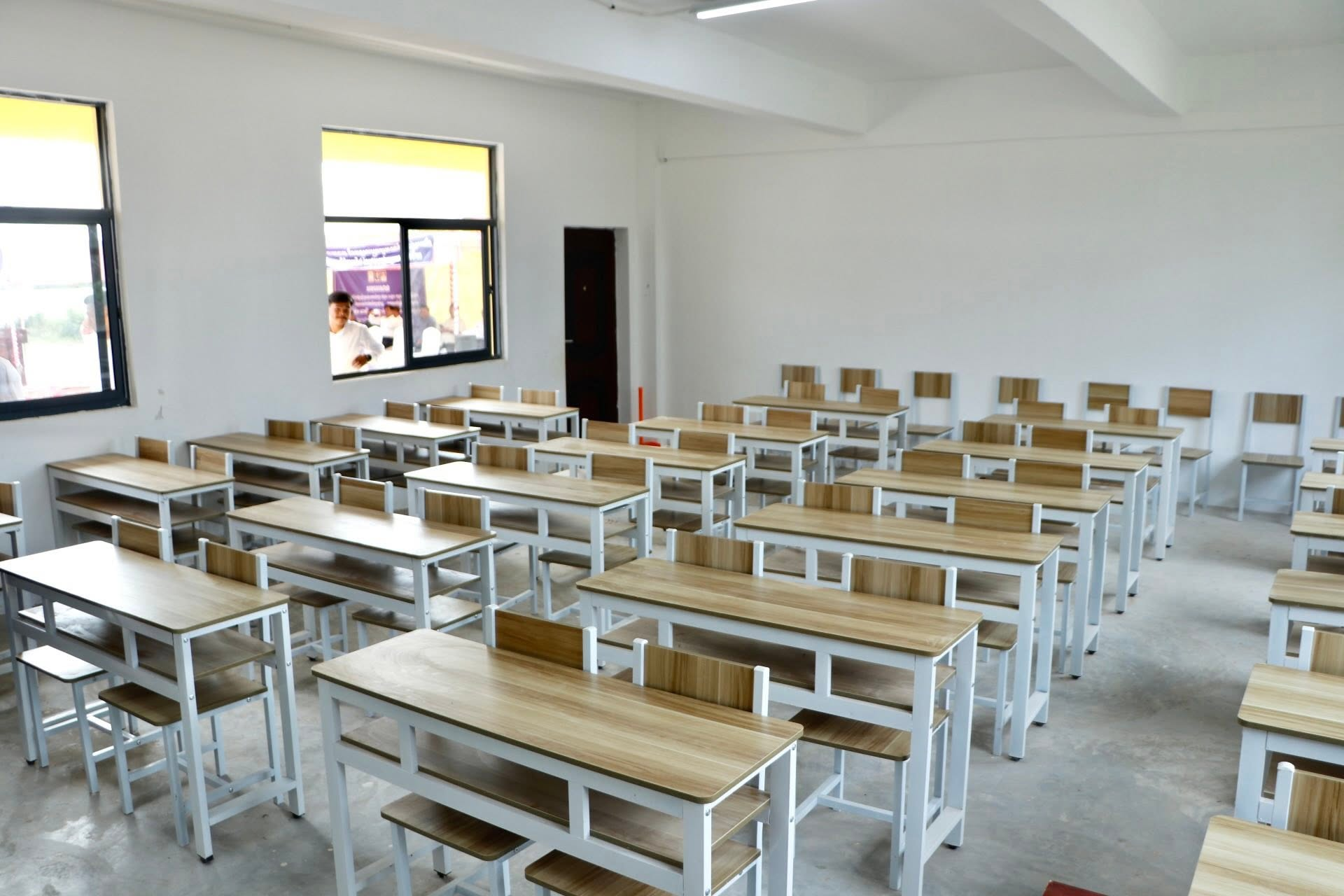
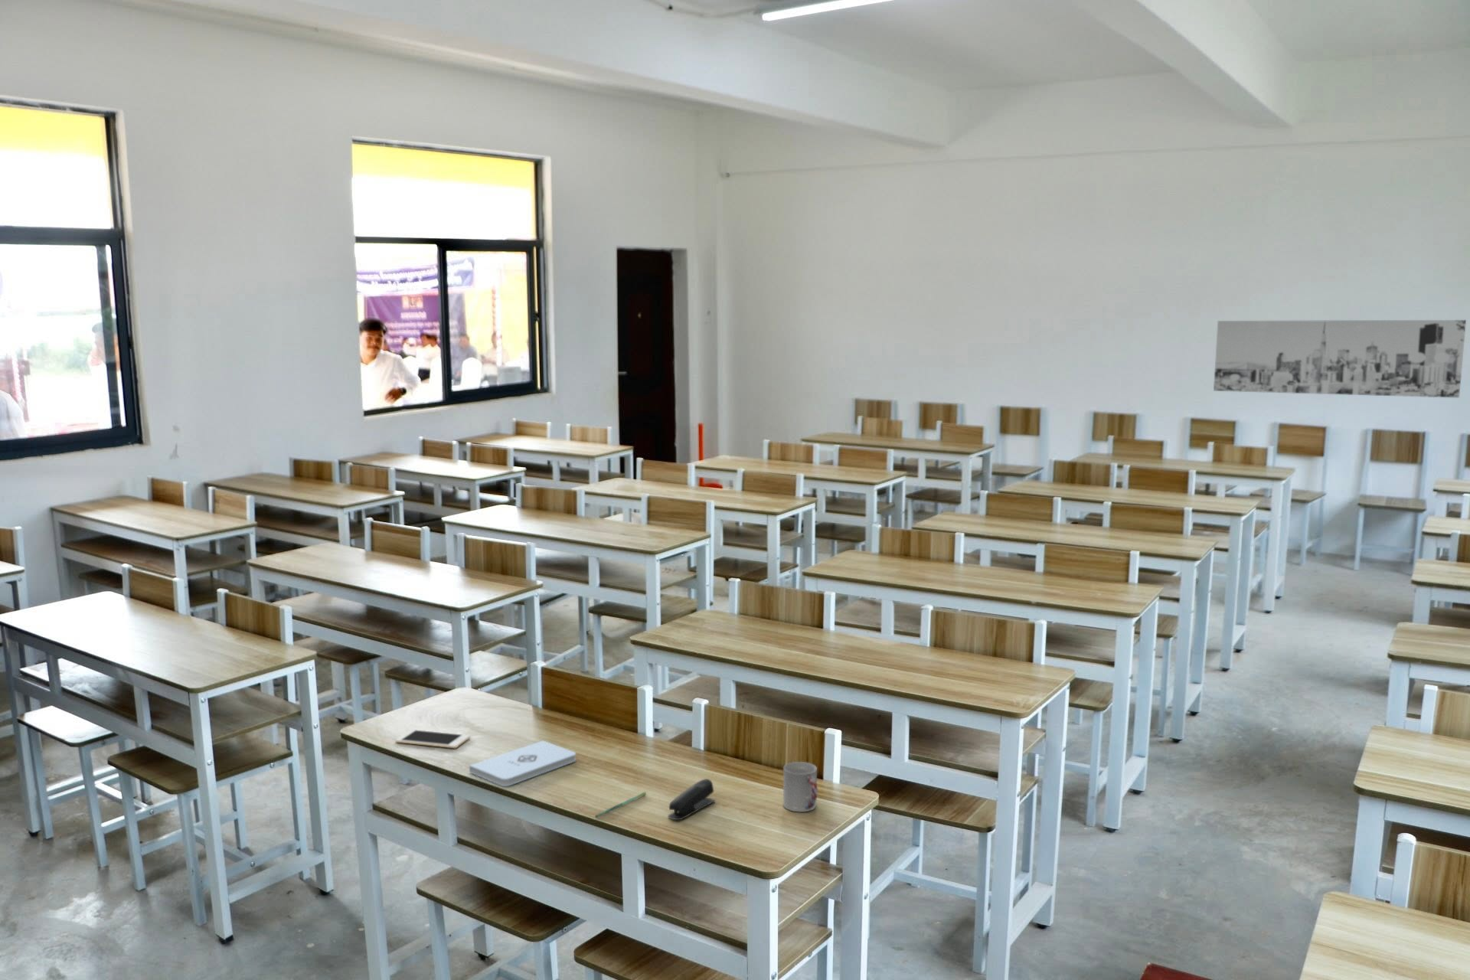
+ stapler (691, 797)
+ cup (803, 789)
+ notepad (524, 762)
+ wall art (1332, 357)
+ cell phone (433, 738)
+ pen (621, 805)
